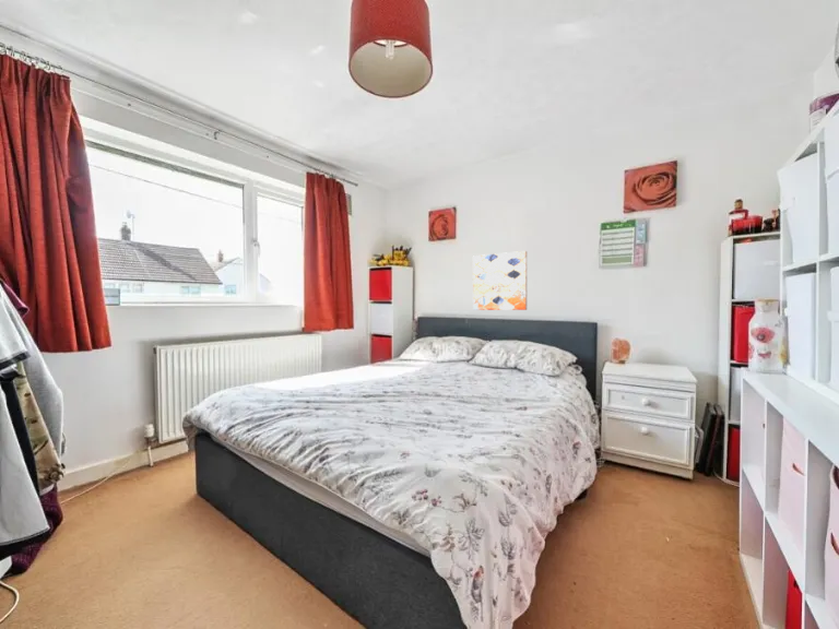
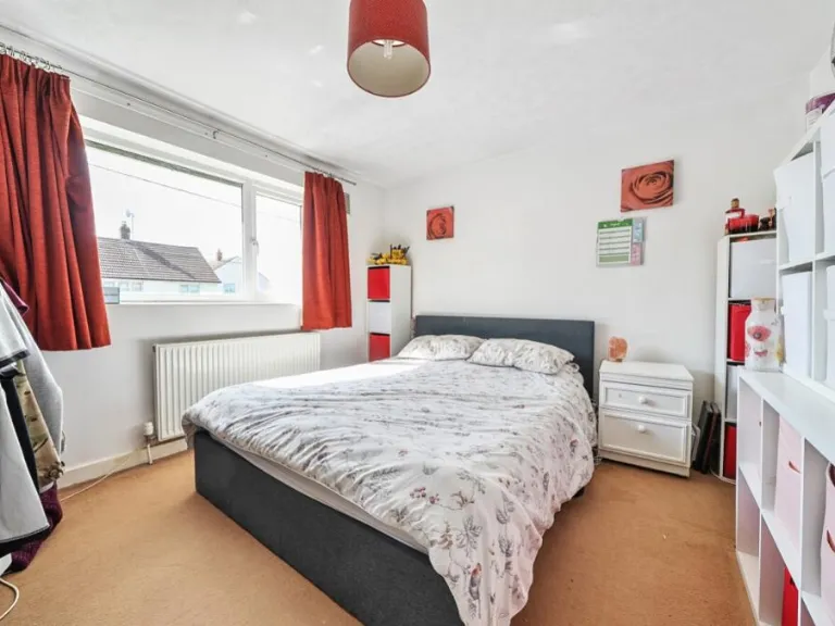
- wall art (498, 282)
